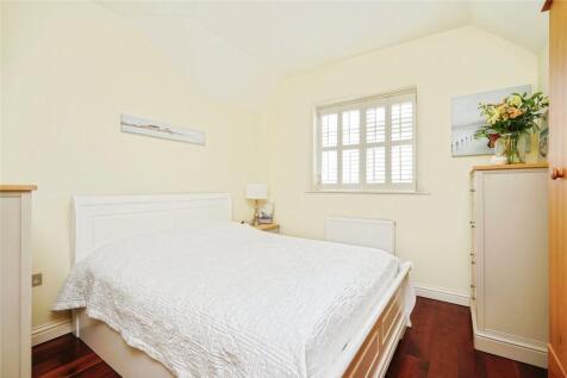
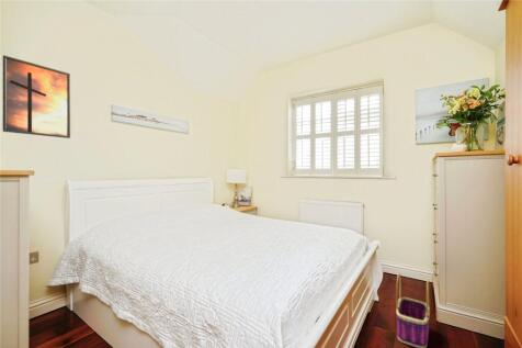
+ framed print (38, 100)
+ basket (412, 305)
